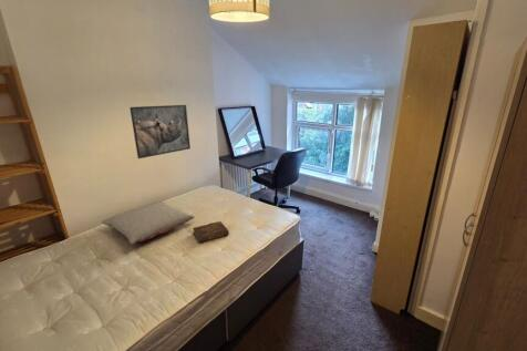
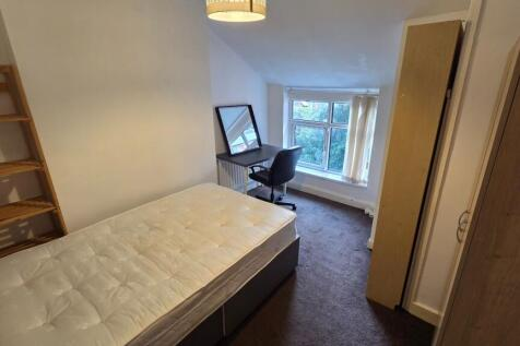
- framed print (163, 130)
- book (210, 231)
- pillow (148, 219)
